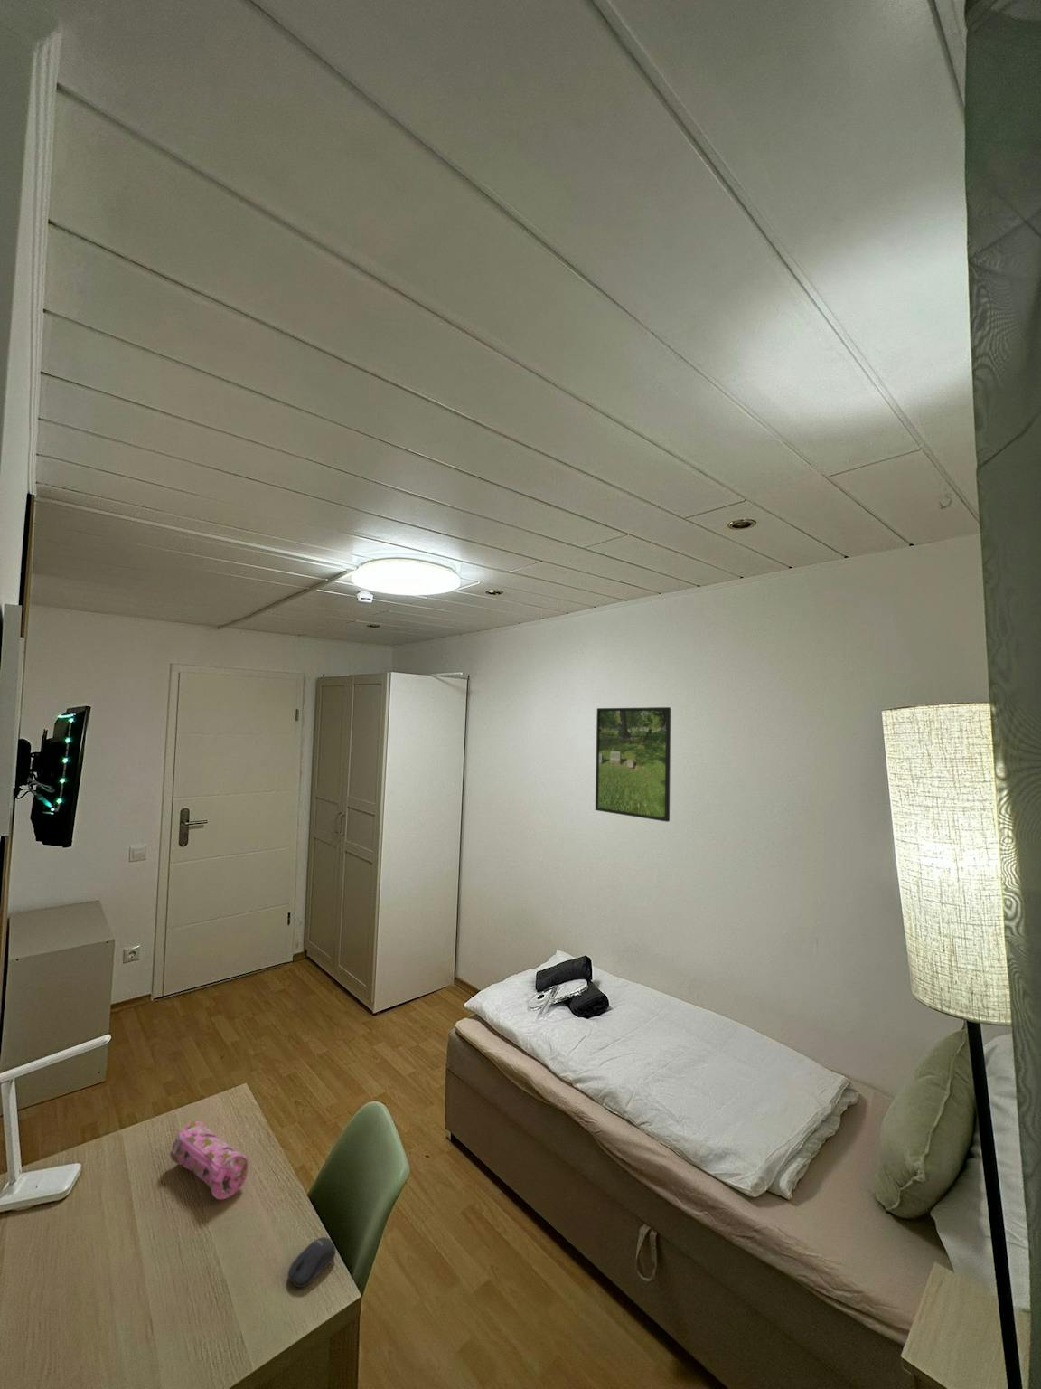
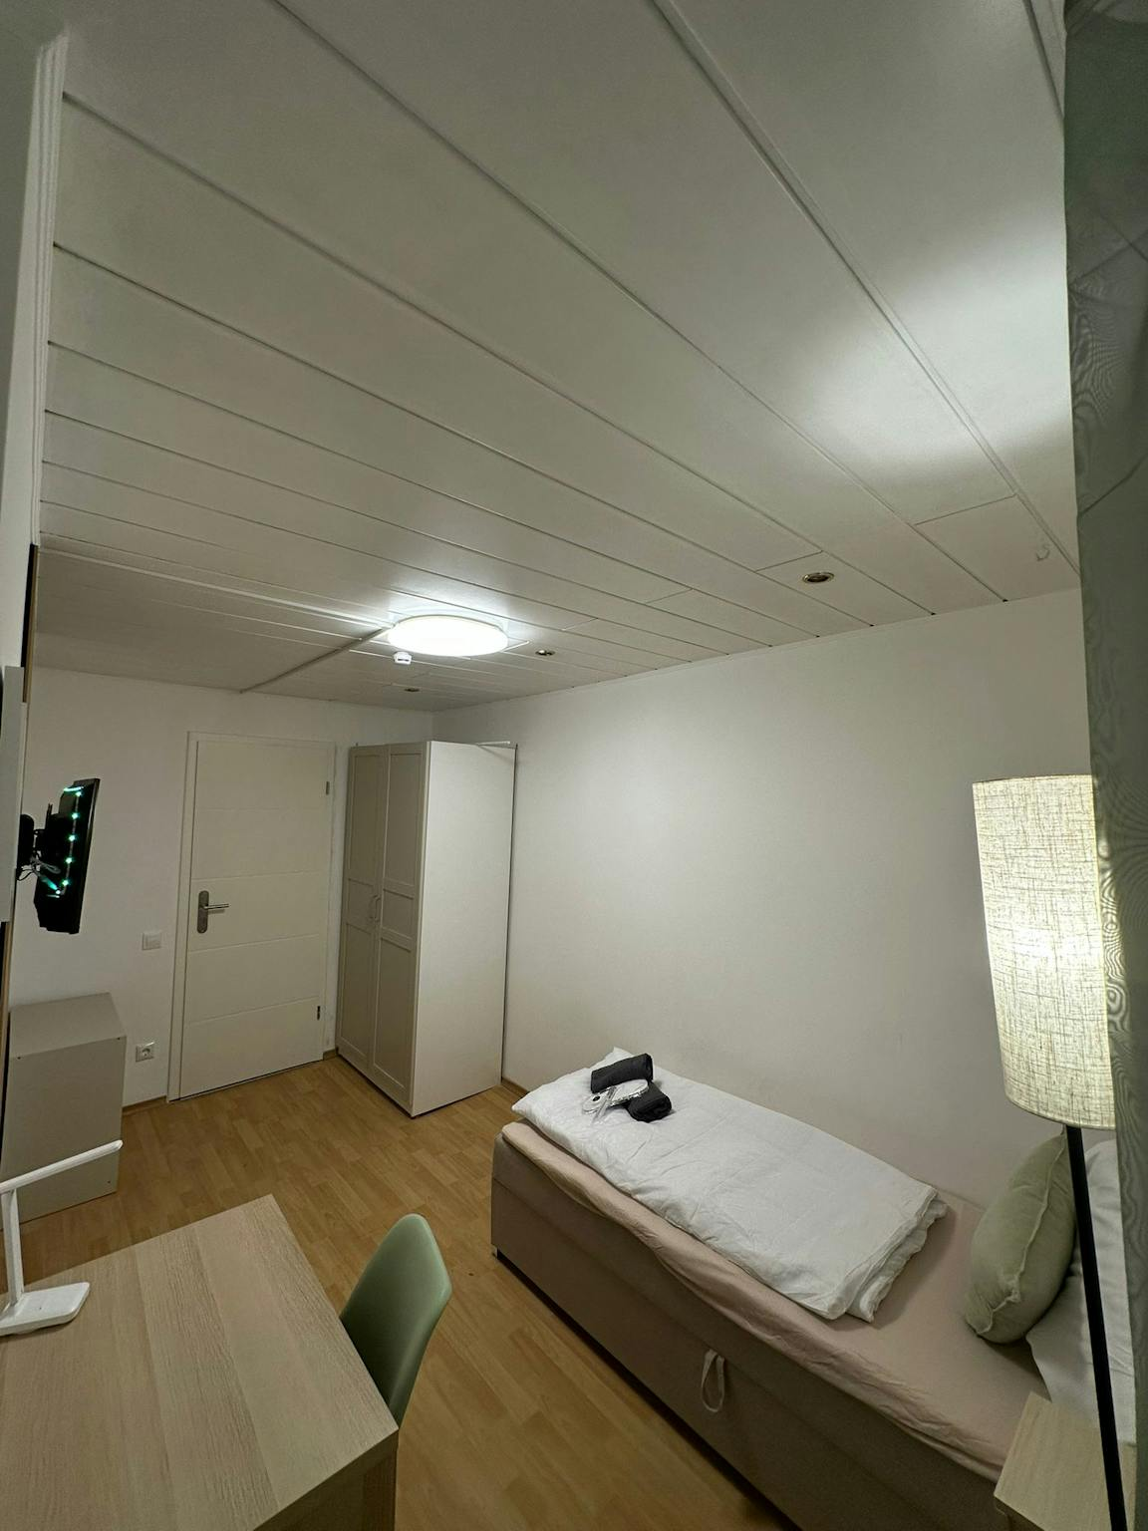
- computer mouse (313, 1257)
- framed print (631, 761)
- pencil case (209, 1158)
